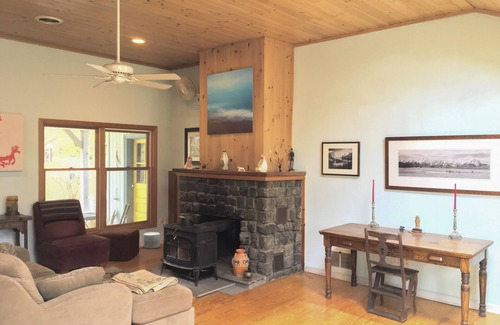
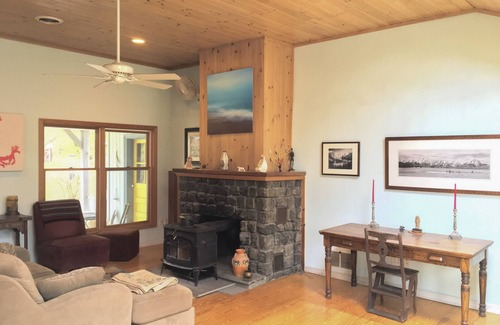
- planter (151, 240)
